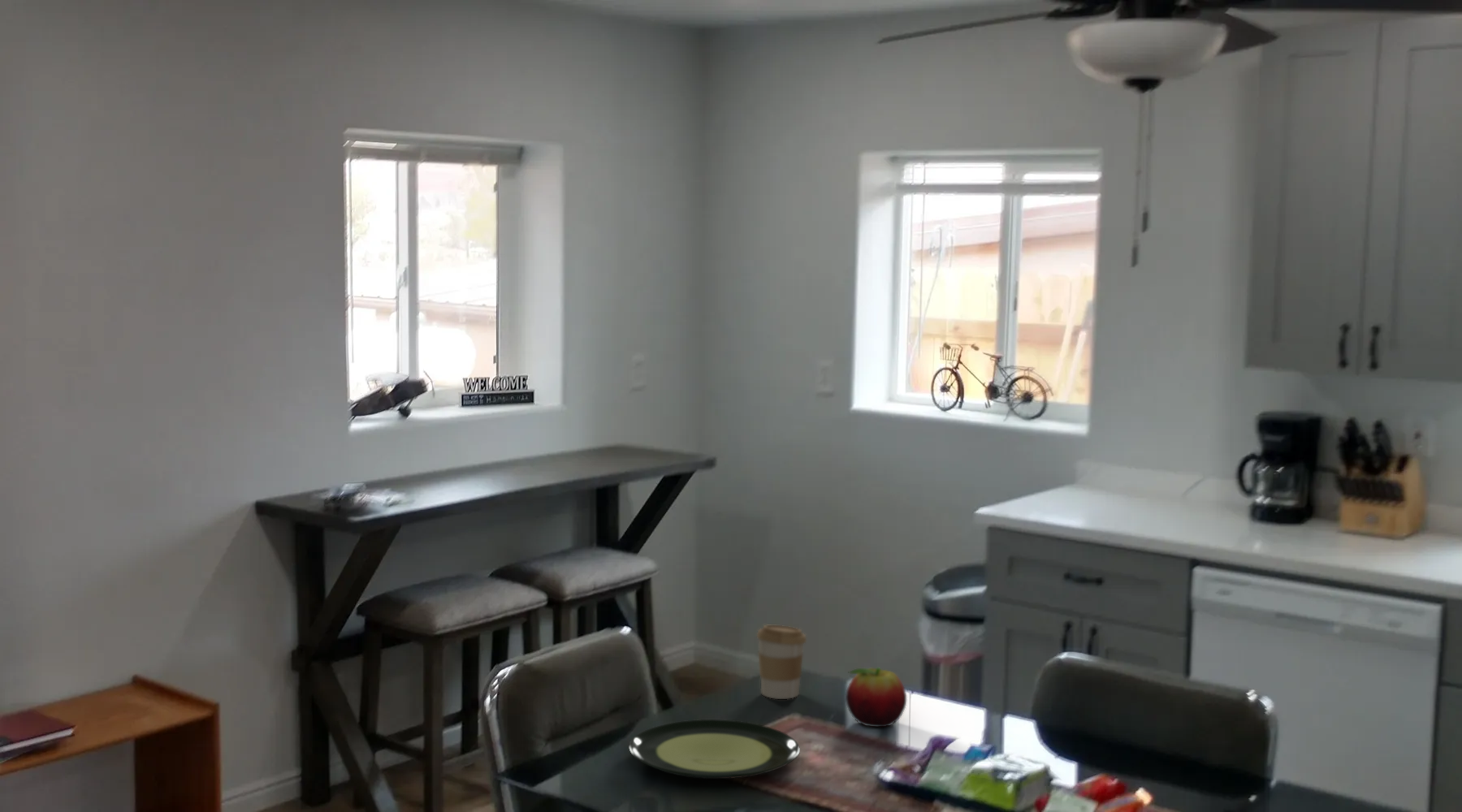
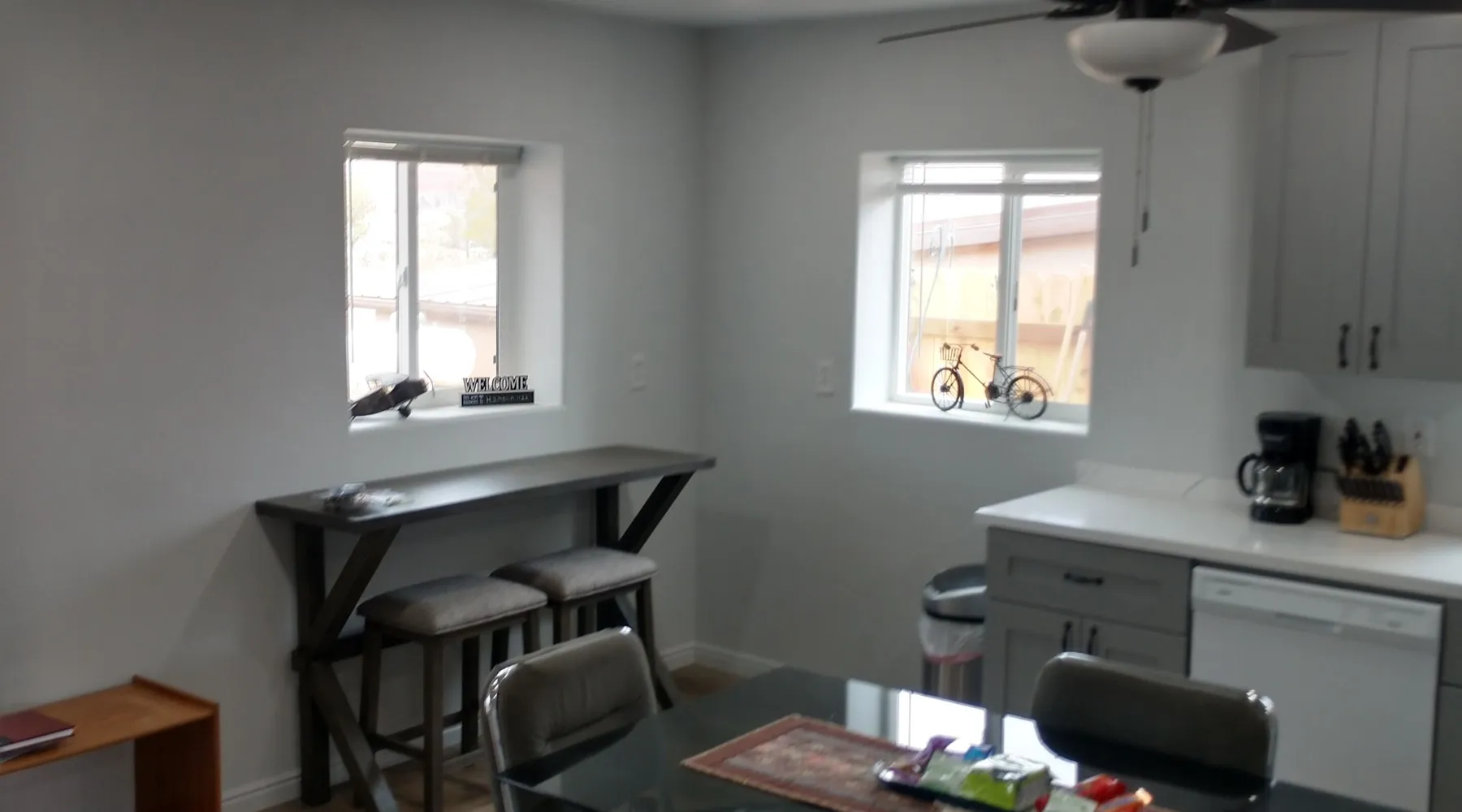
- plate (714, 752)
- coffee cup (781, 659)
- fruit (876, 694)
